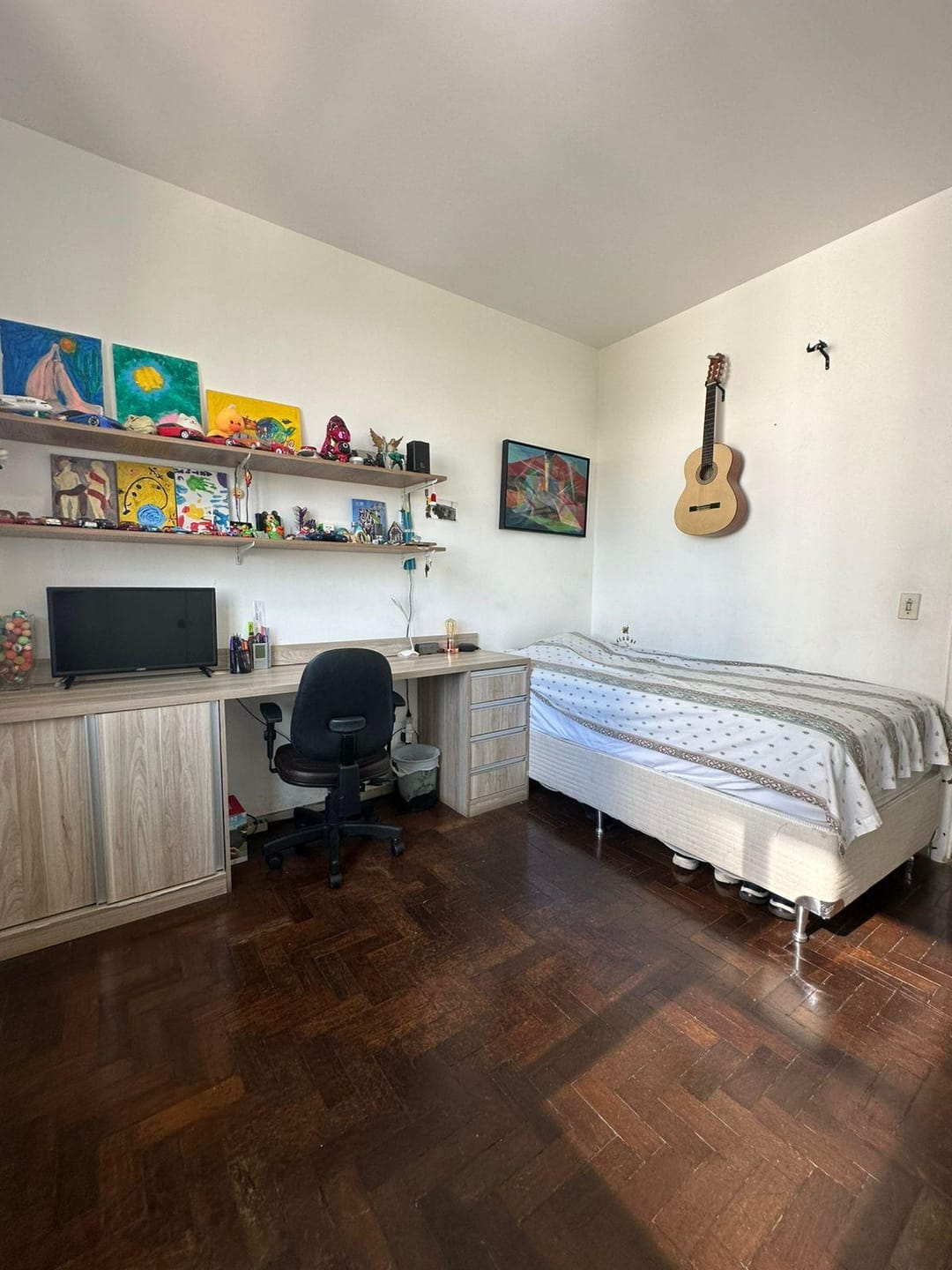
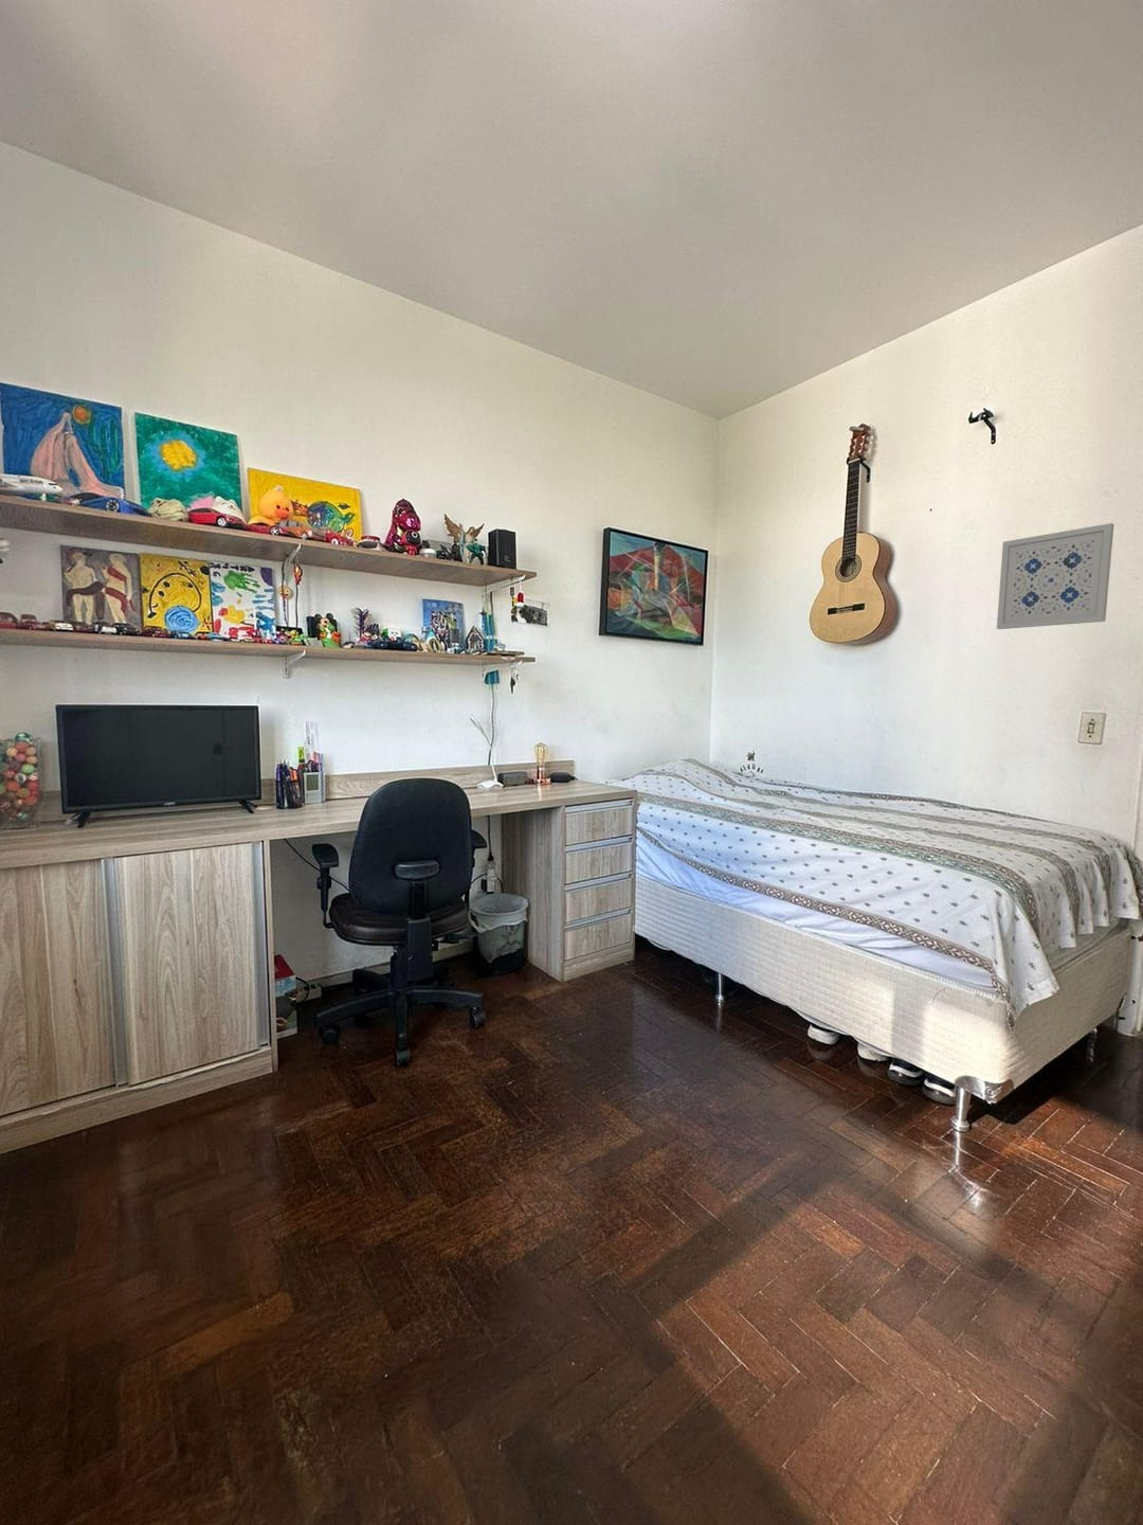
+ wall art (1051, 579)
